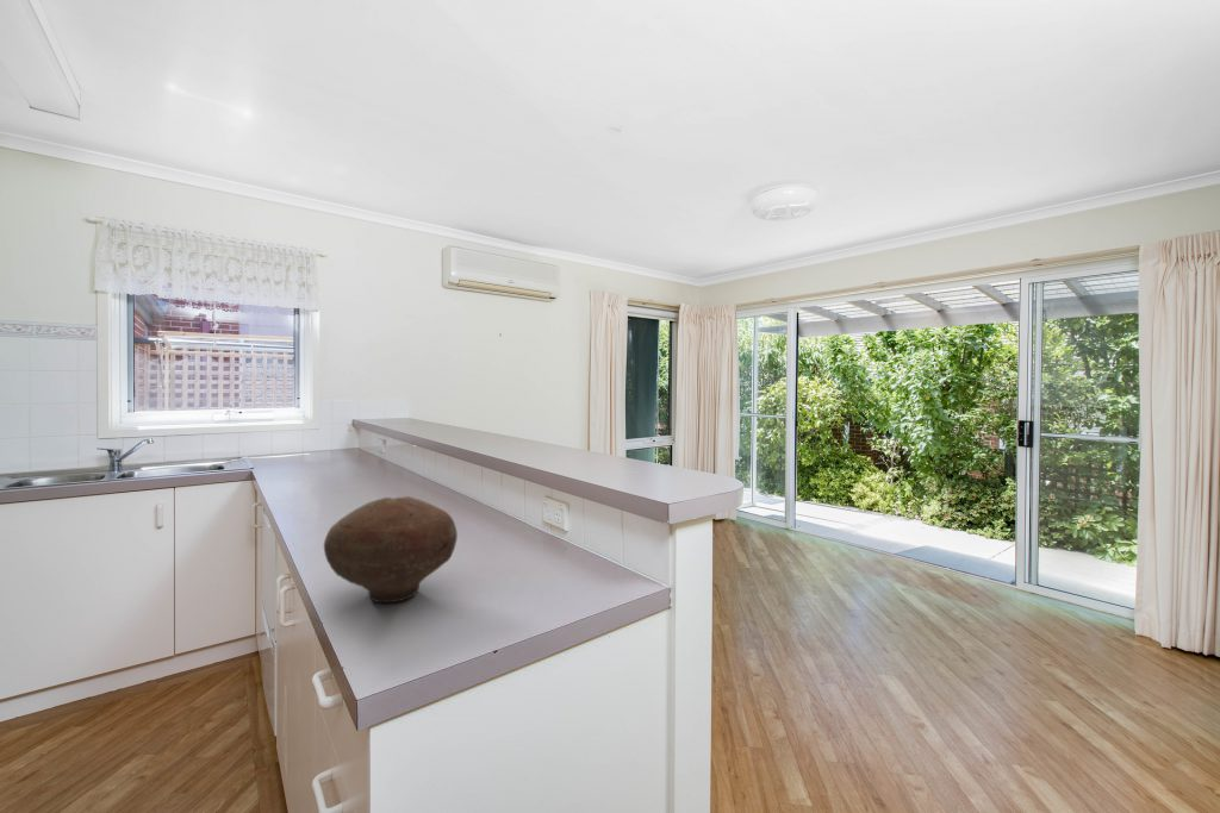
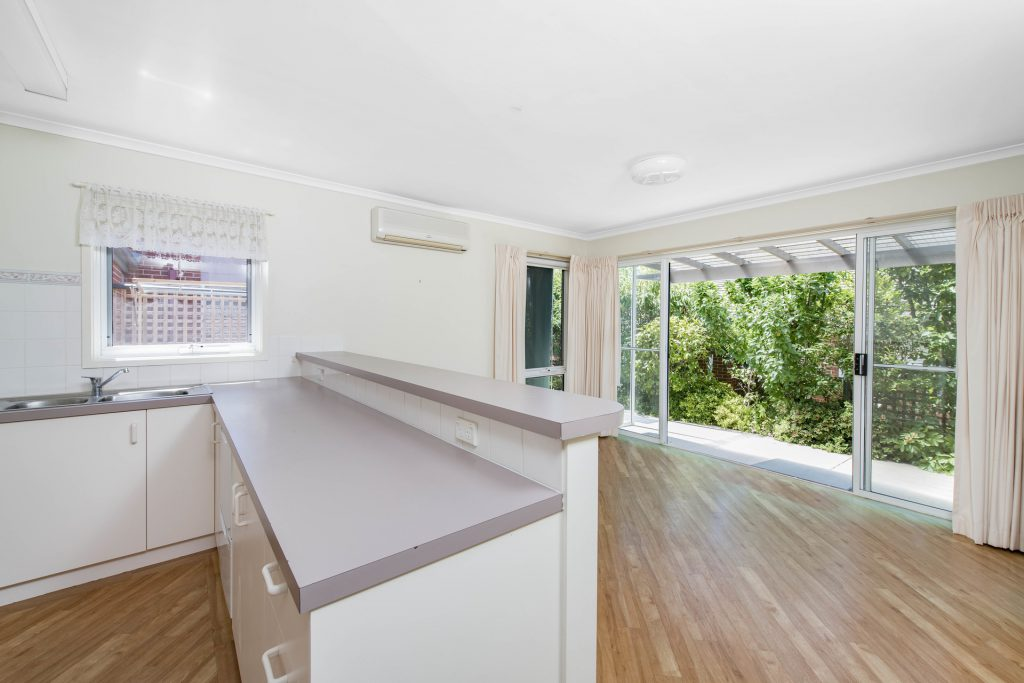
- bowl (393, 545)
